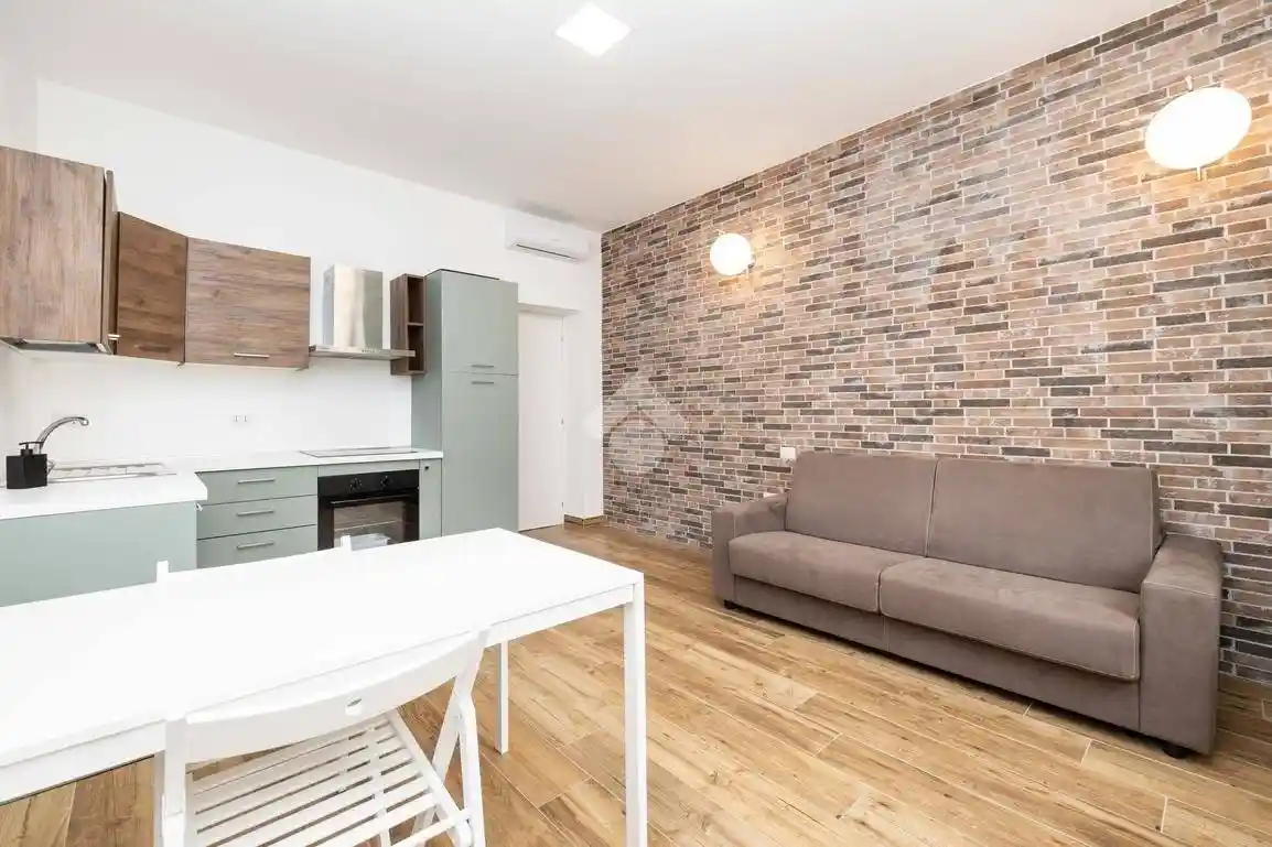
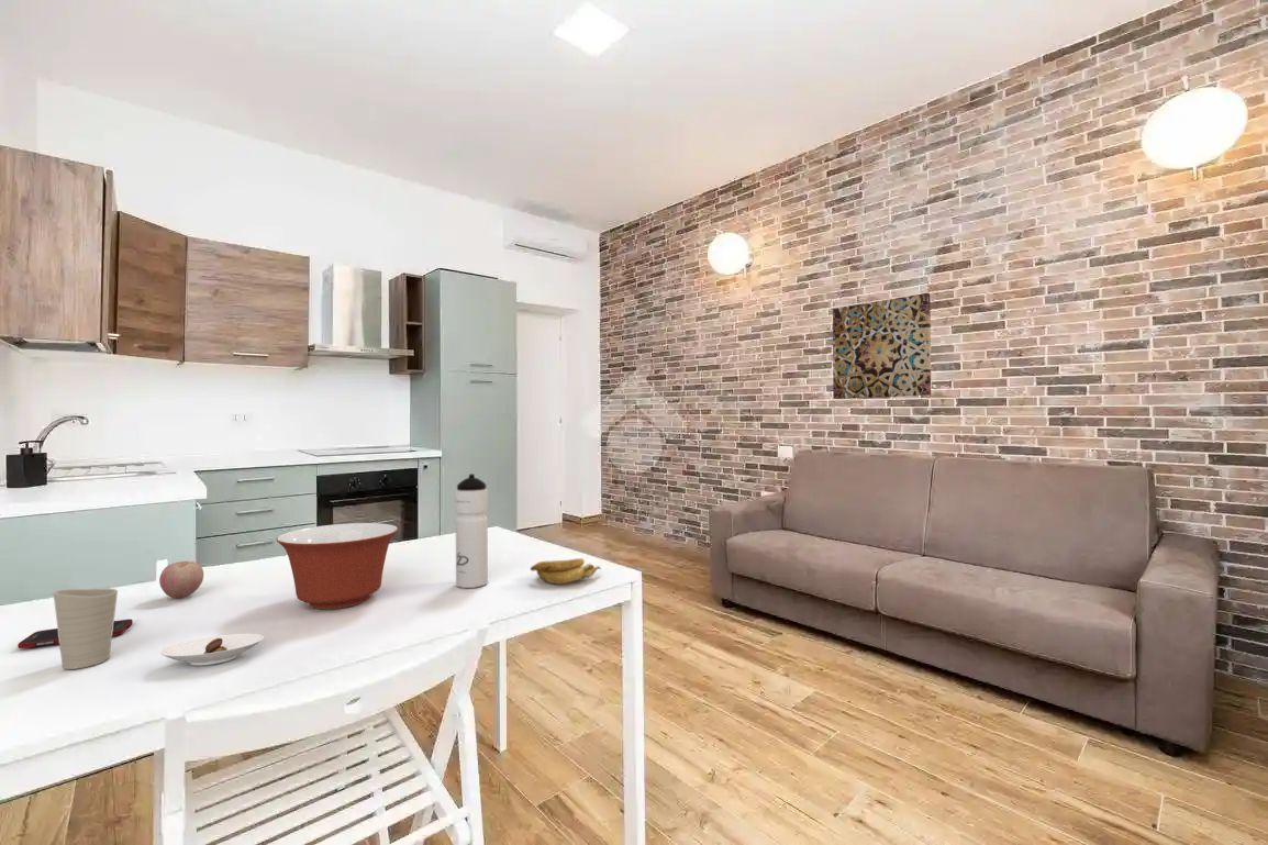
+ mixing bowl (340, 566)
+ saucer (213, 649)
+ cell phone (58, 637)
+ apple (181, 579)
+ wall art (878, 349)
+ water bottle (471, 529)
+ cup (86, 624)
+ banana (565, 567)
